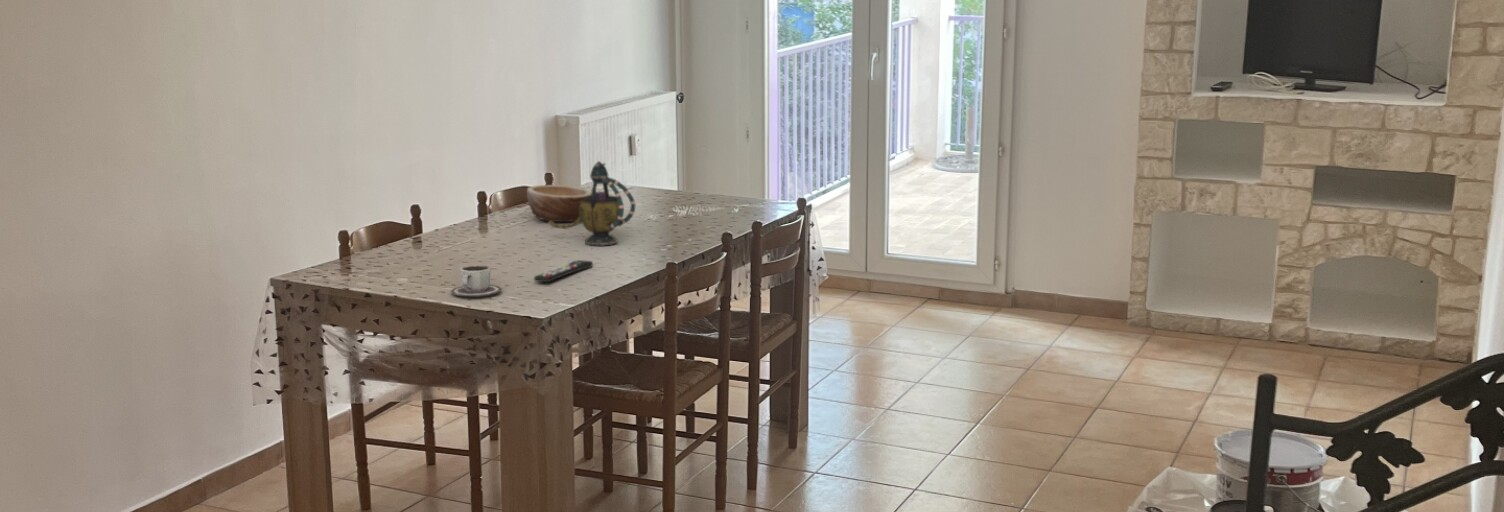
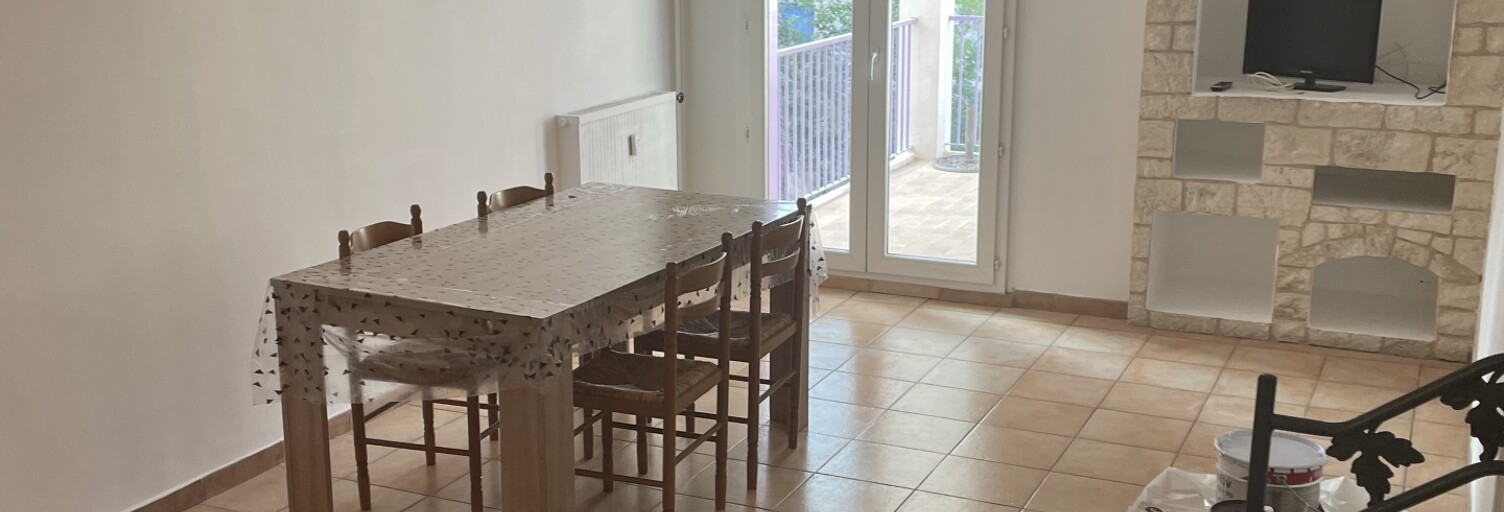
- remote control (564, 271)
- cup (475, 280)
- bowl (559, 203)
- teapot (588, 201)
